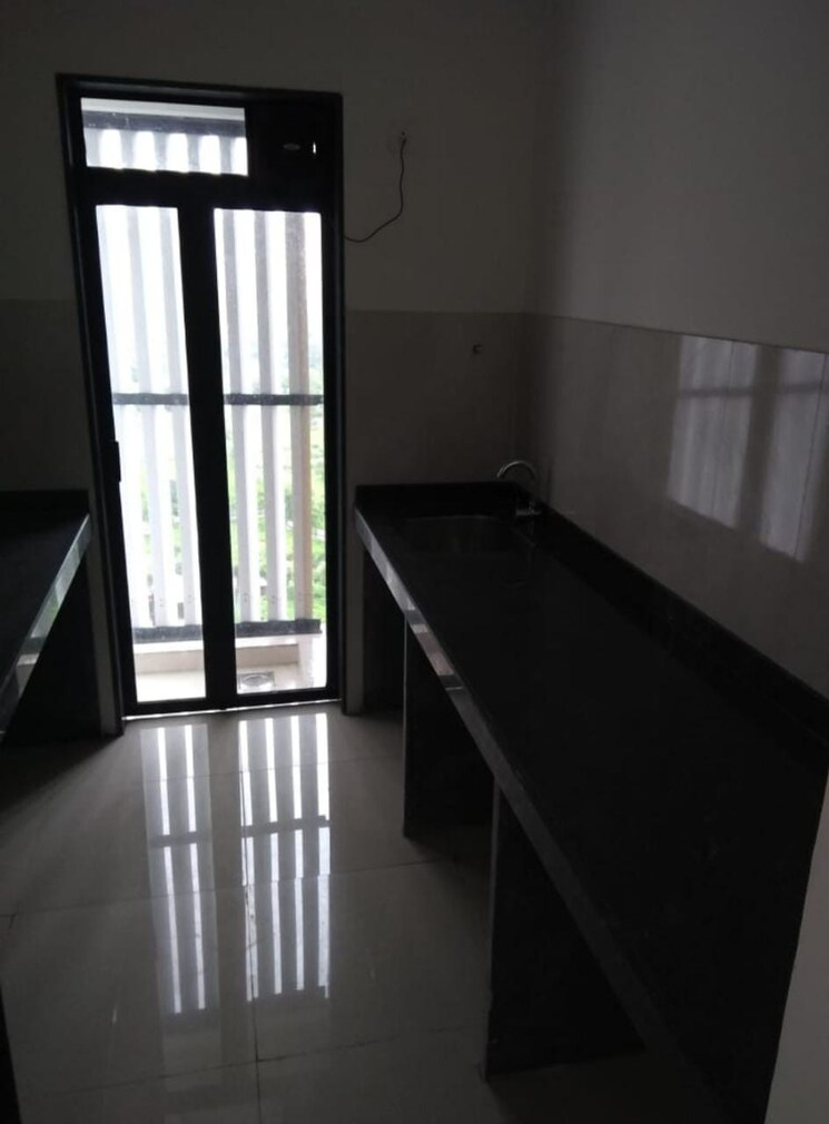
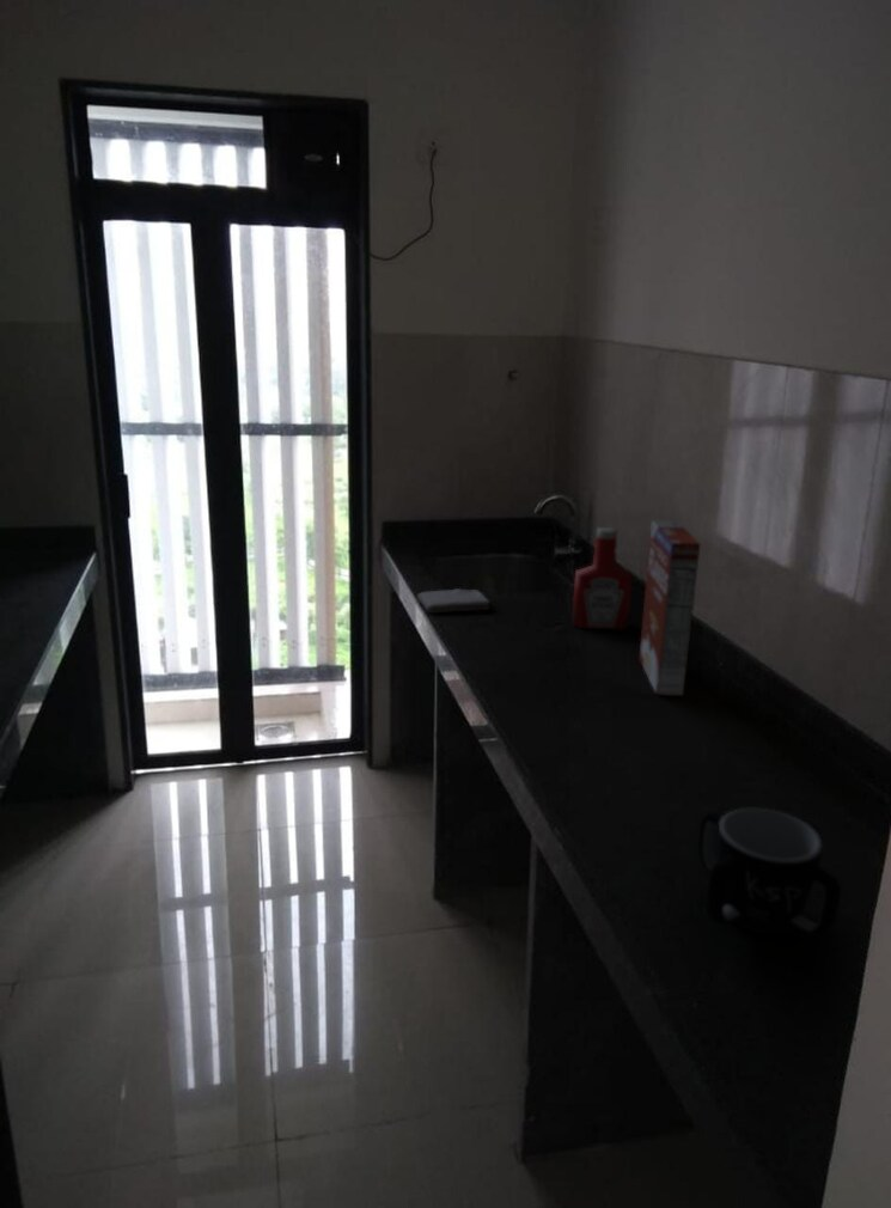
+ mug (763, 873)
+ soap bottle (603, 578)
+ cereal box (666, 605)
+ washcloth (453, 600)
